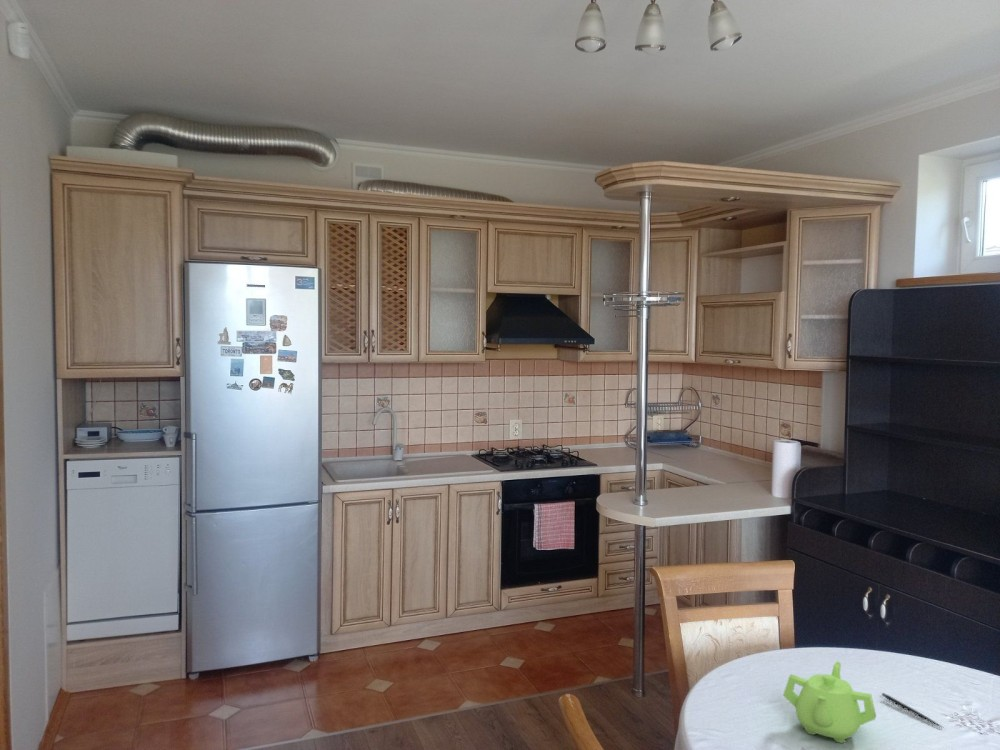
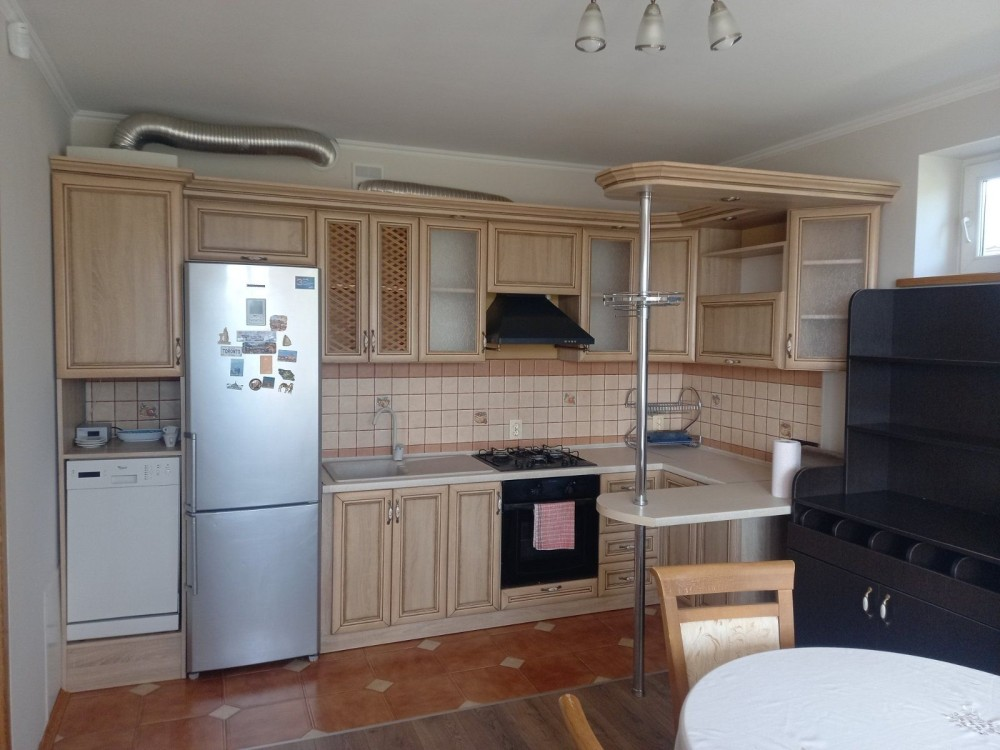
- teapot (828, 703)
- pen (911, 709)
